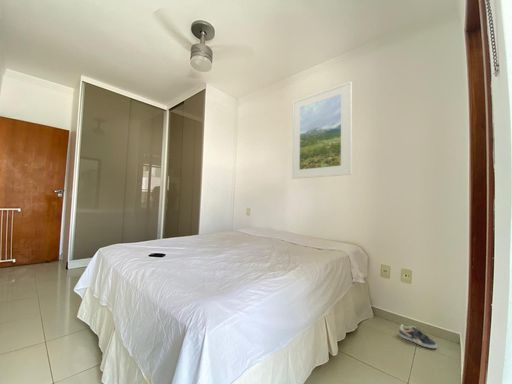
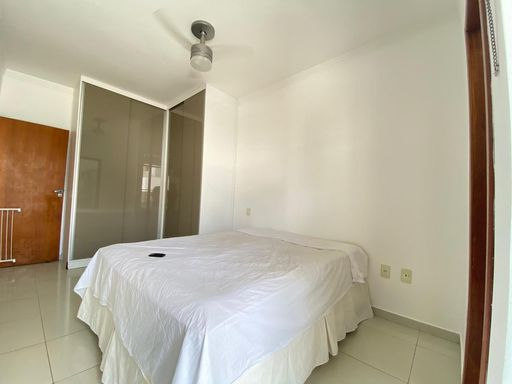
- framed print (319, 134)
- sneaker (417, 335)
